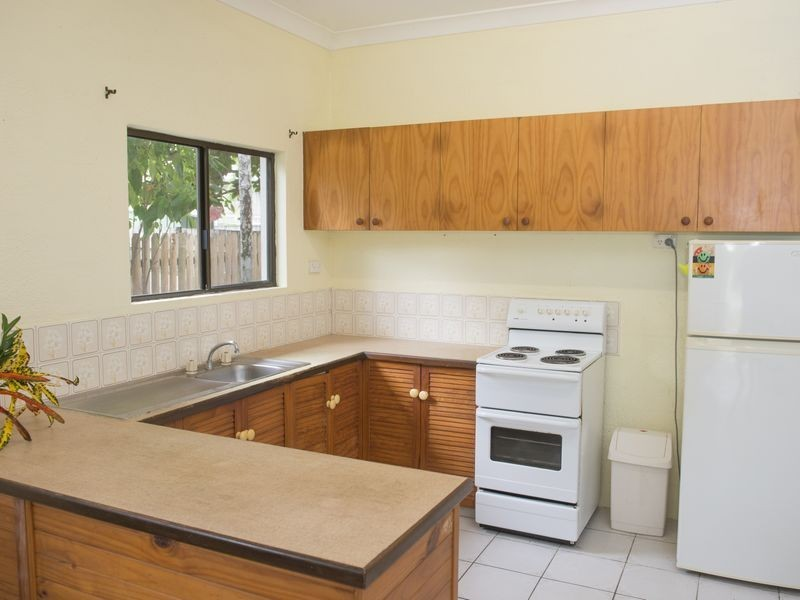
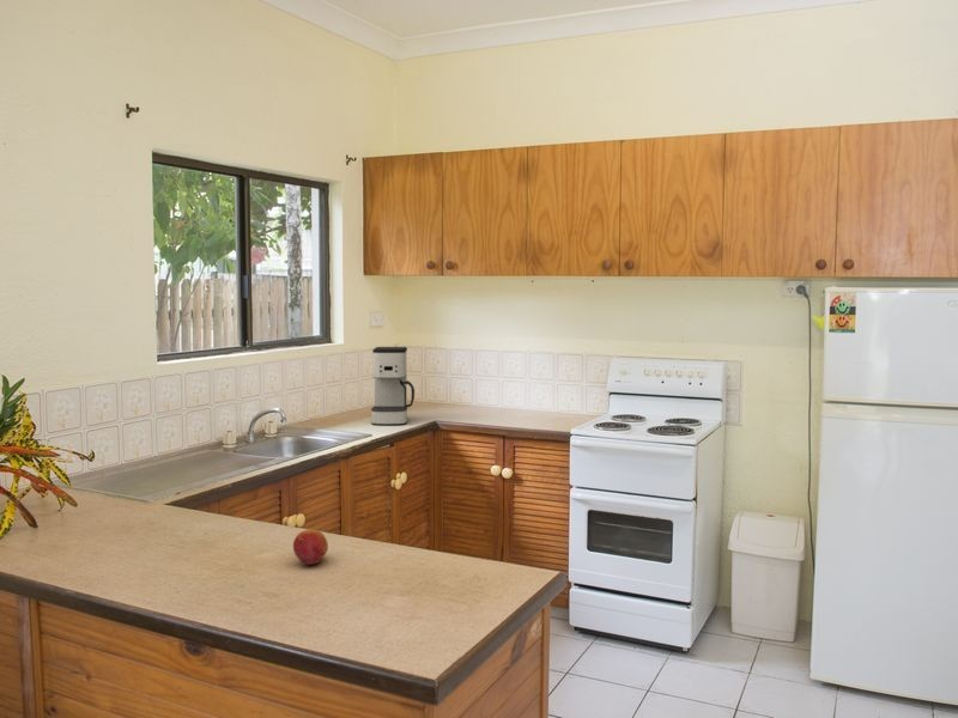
+ fruit (310, 546)
+ coffee maker (393, 384)
